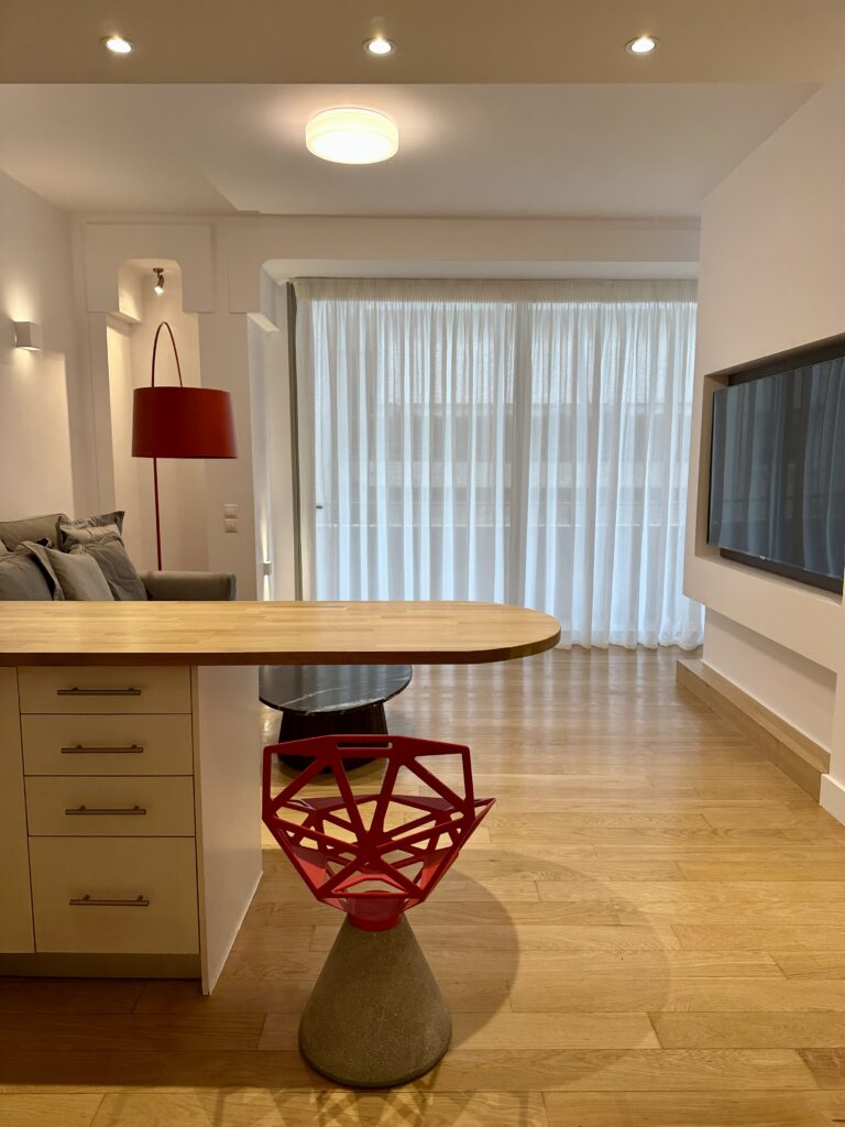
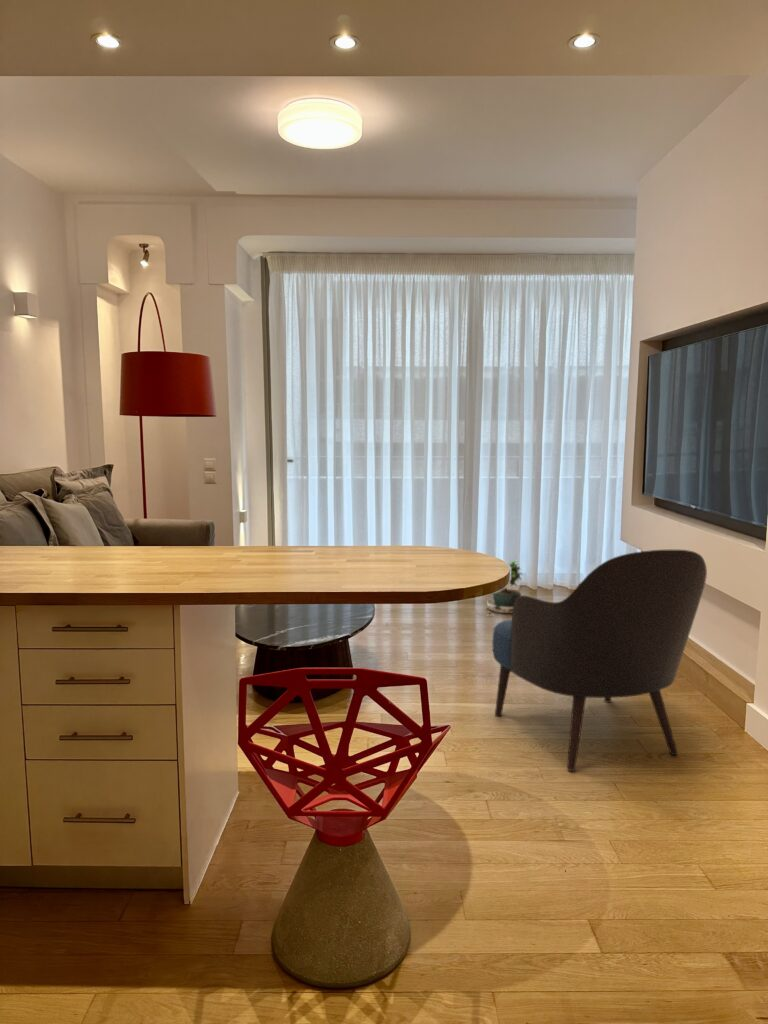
+ potted plant (507, 586)
+ armchair (598, 639)
